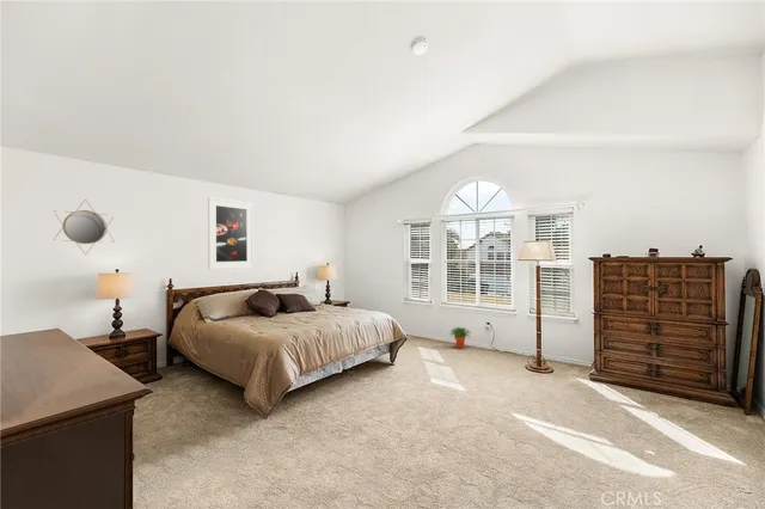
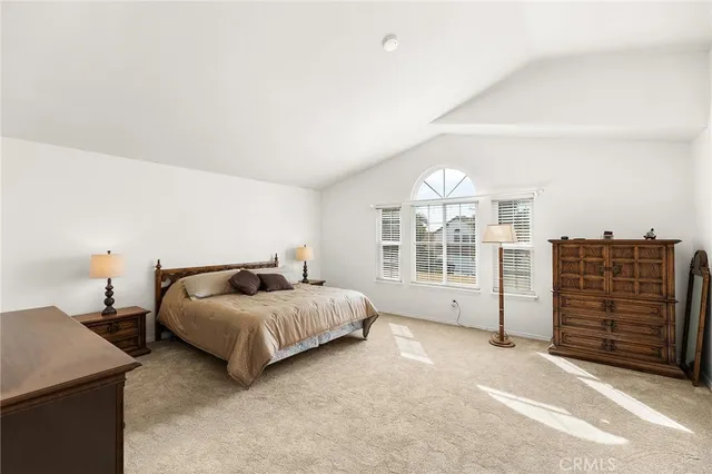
- potted plant (459, 337)
- home mirror (85, 227)
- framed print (232, 234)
